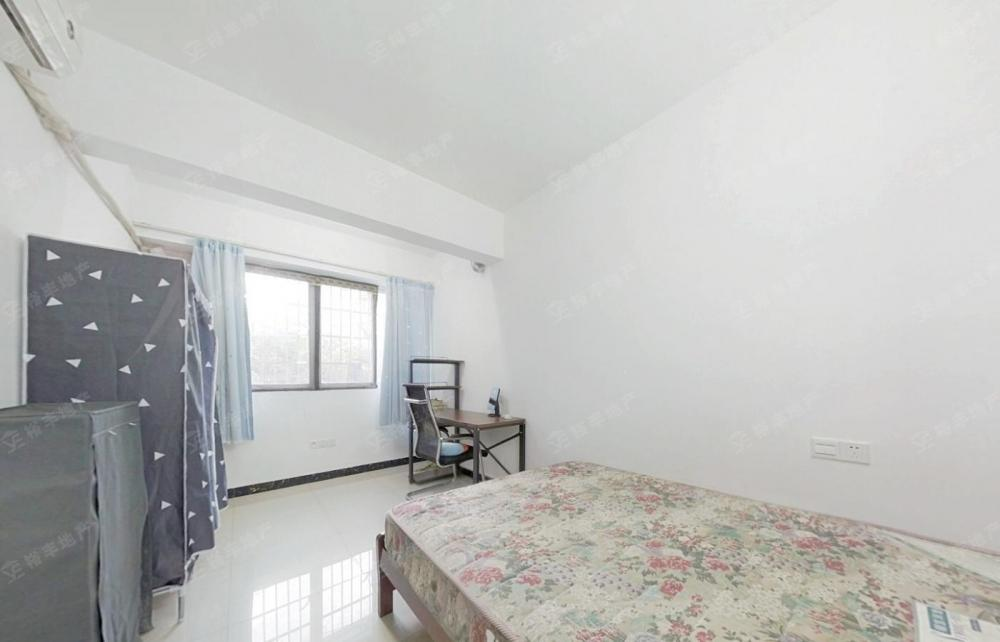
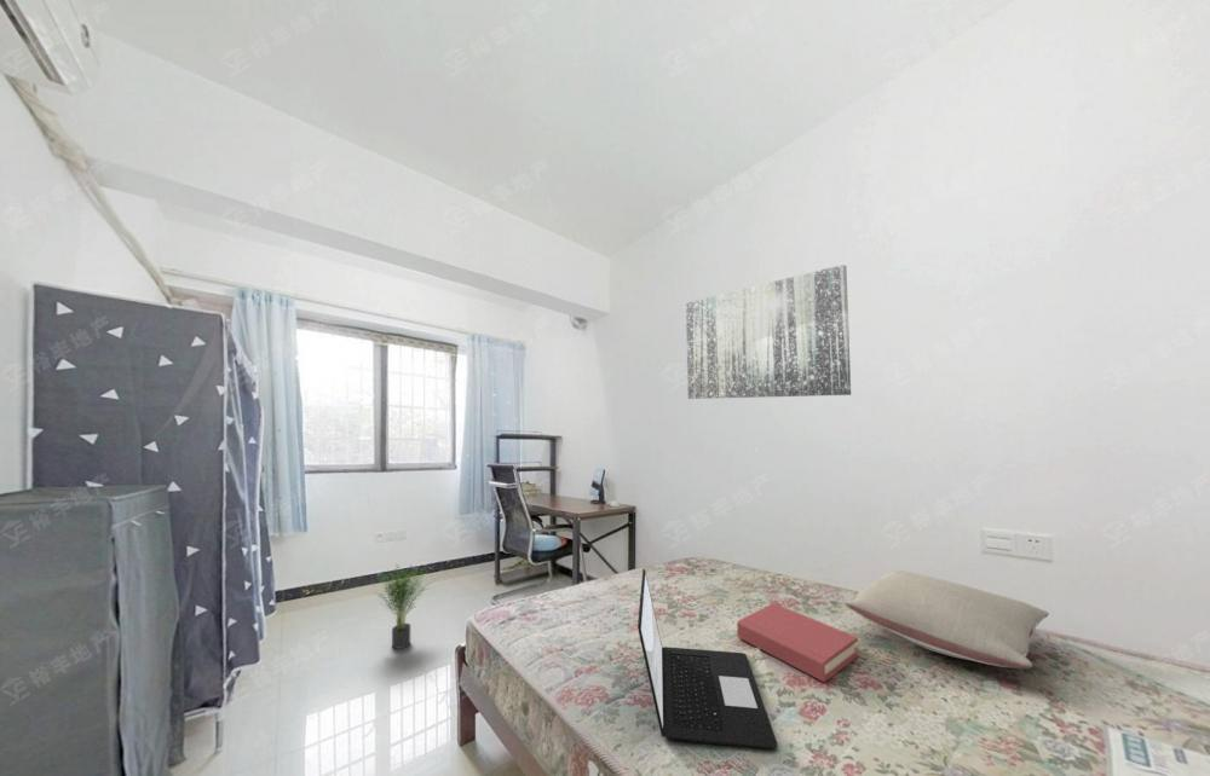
+ pillow (945, 609)
+ laptop (698, 649)
+ wall art (755, 341)
+ potted plant (405, 600)
+ hardback book (795, 637)
